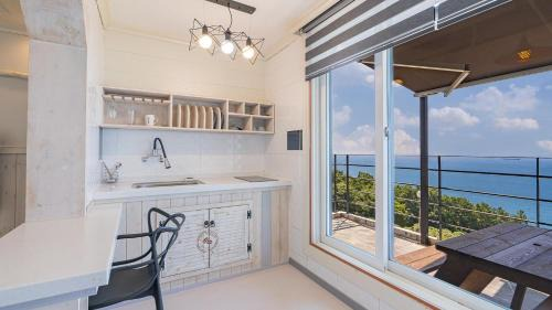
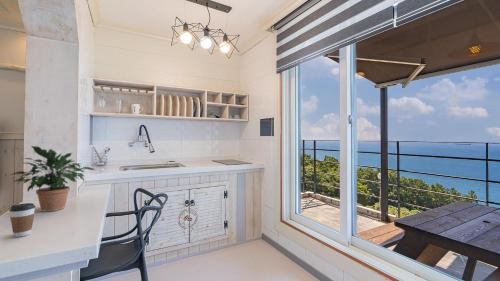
+ coffee cup (22, 219)
+ potted plant (58, 177)
